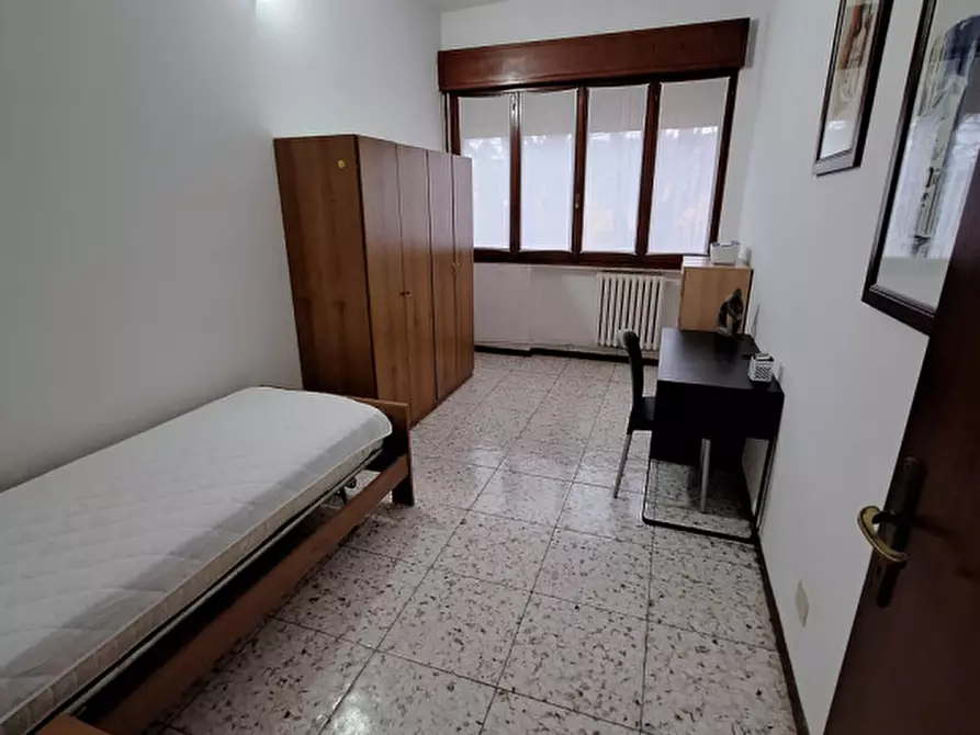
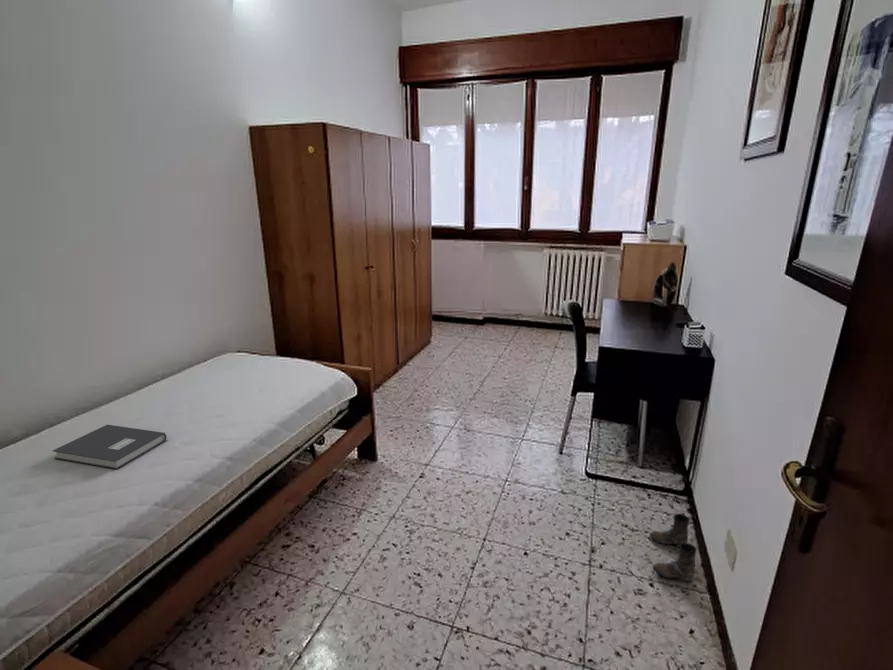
+ book (112, 444)
+ boots (672, 543)
